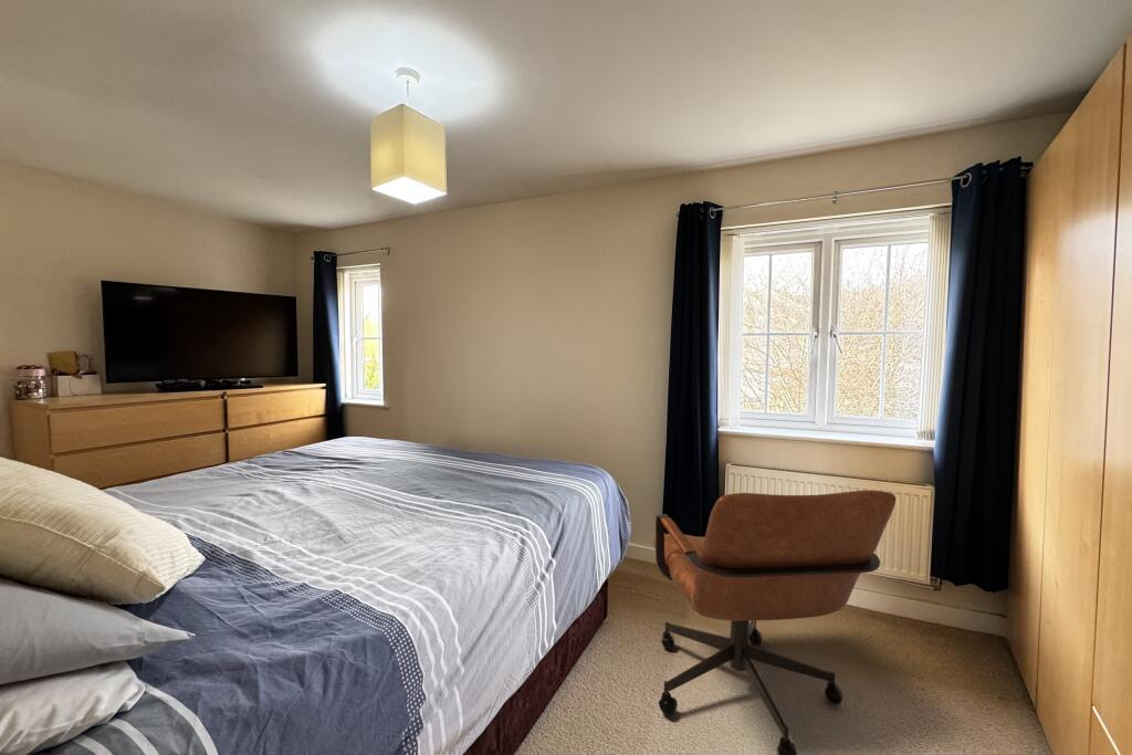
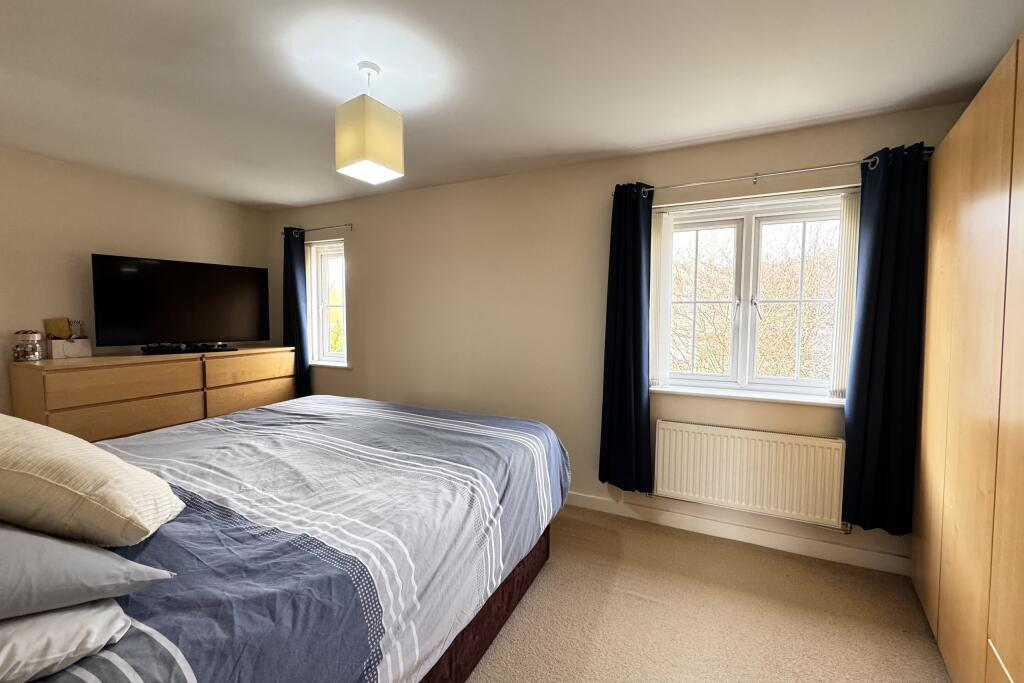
- chair (750, 584)
